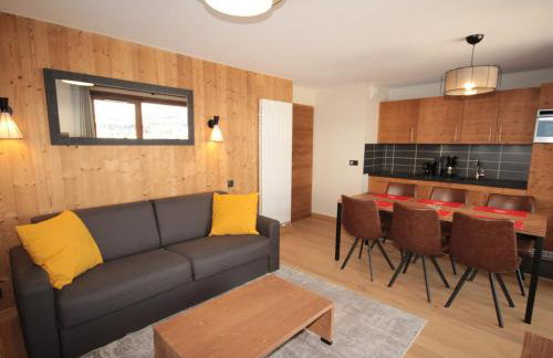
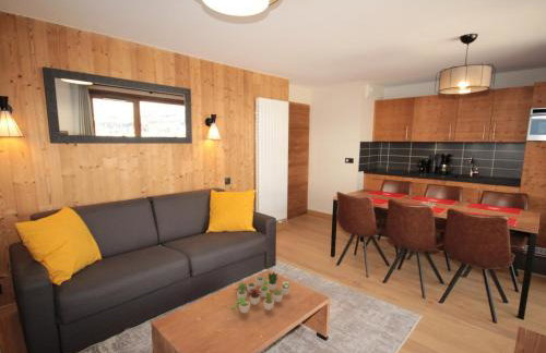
+ succulent plant (254, 289)
